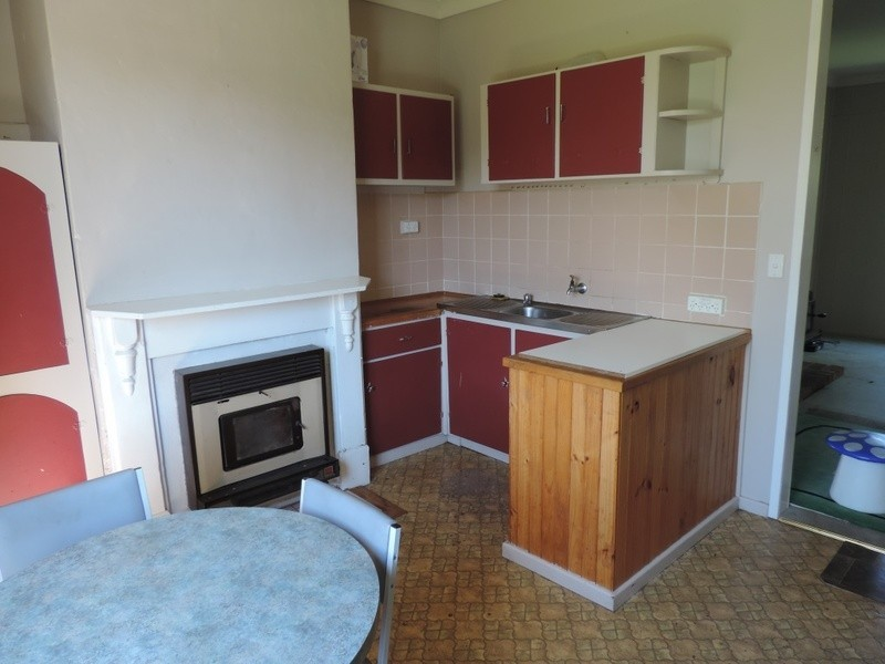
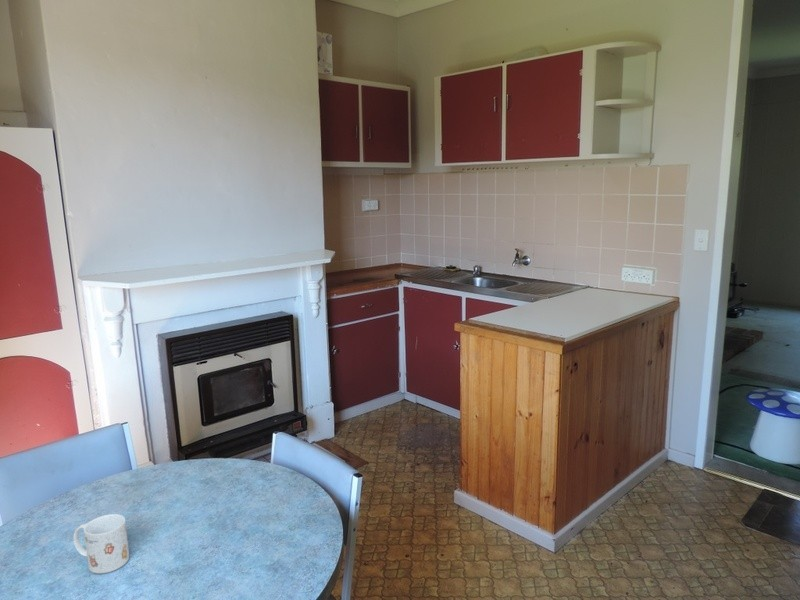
+ mug (99, 542)
